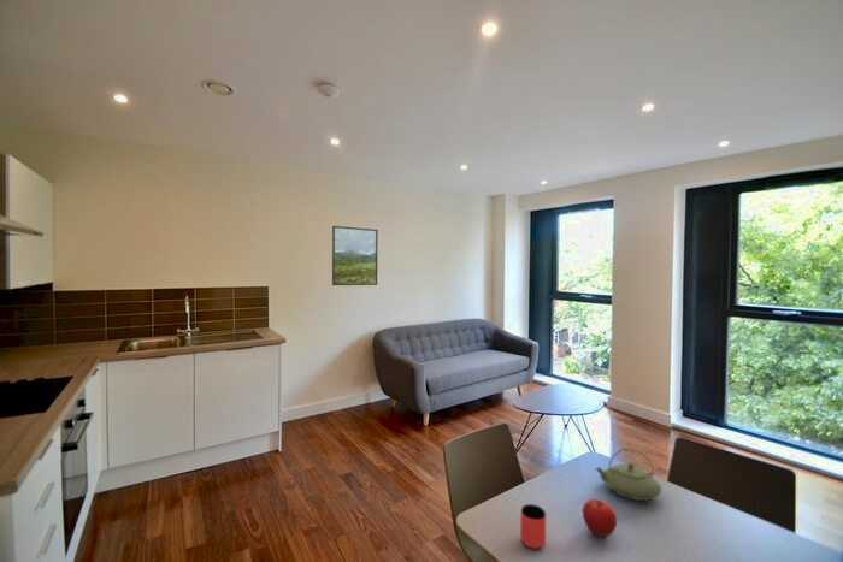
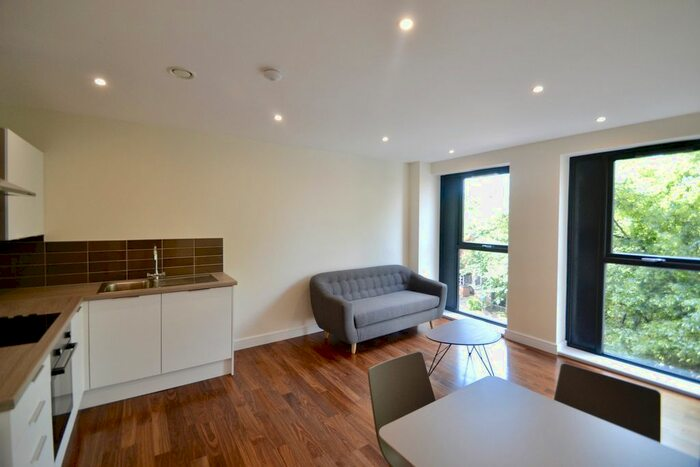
- cup (530, 522)
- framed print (355, 256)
- teapot (626, 469)
- fruit (599, 516)
